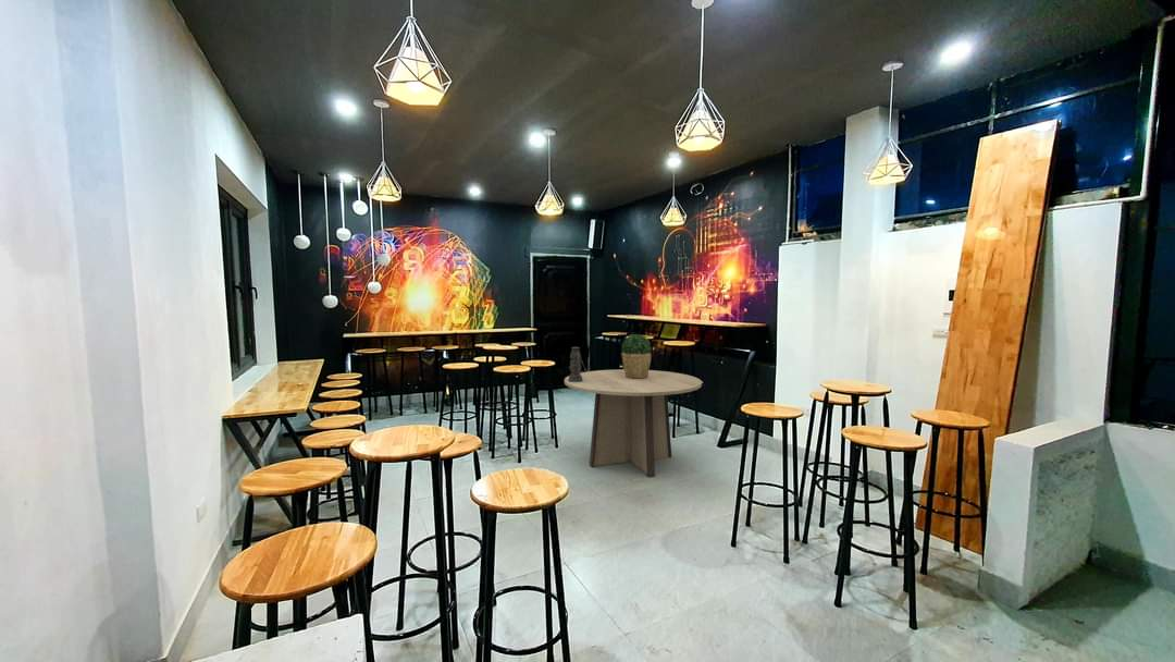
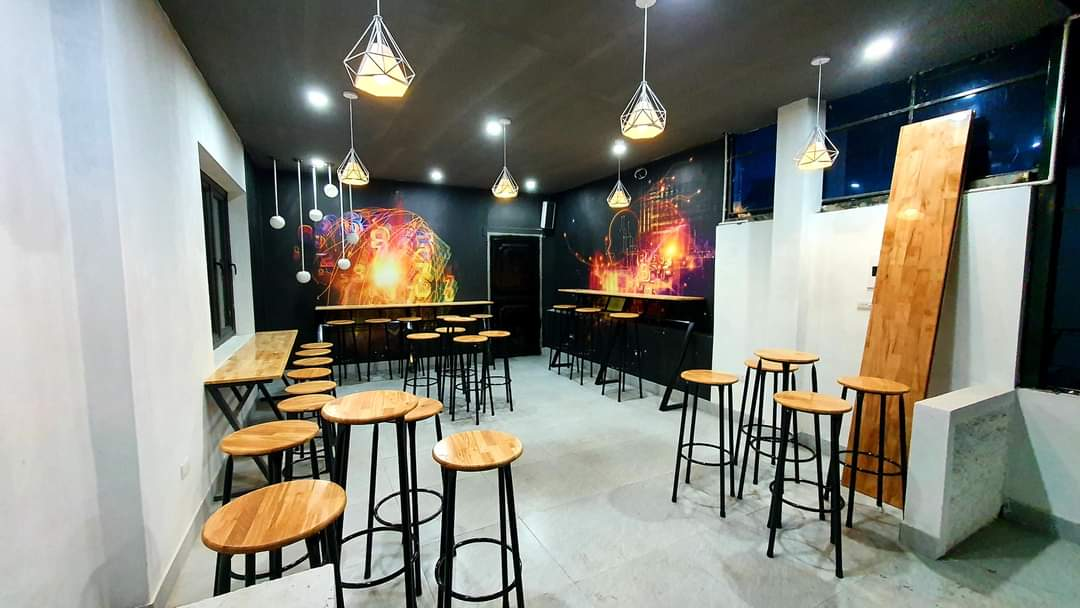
- lantern (576, 363)
- potted plant (635, 355)
- dining table (631, 420)
